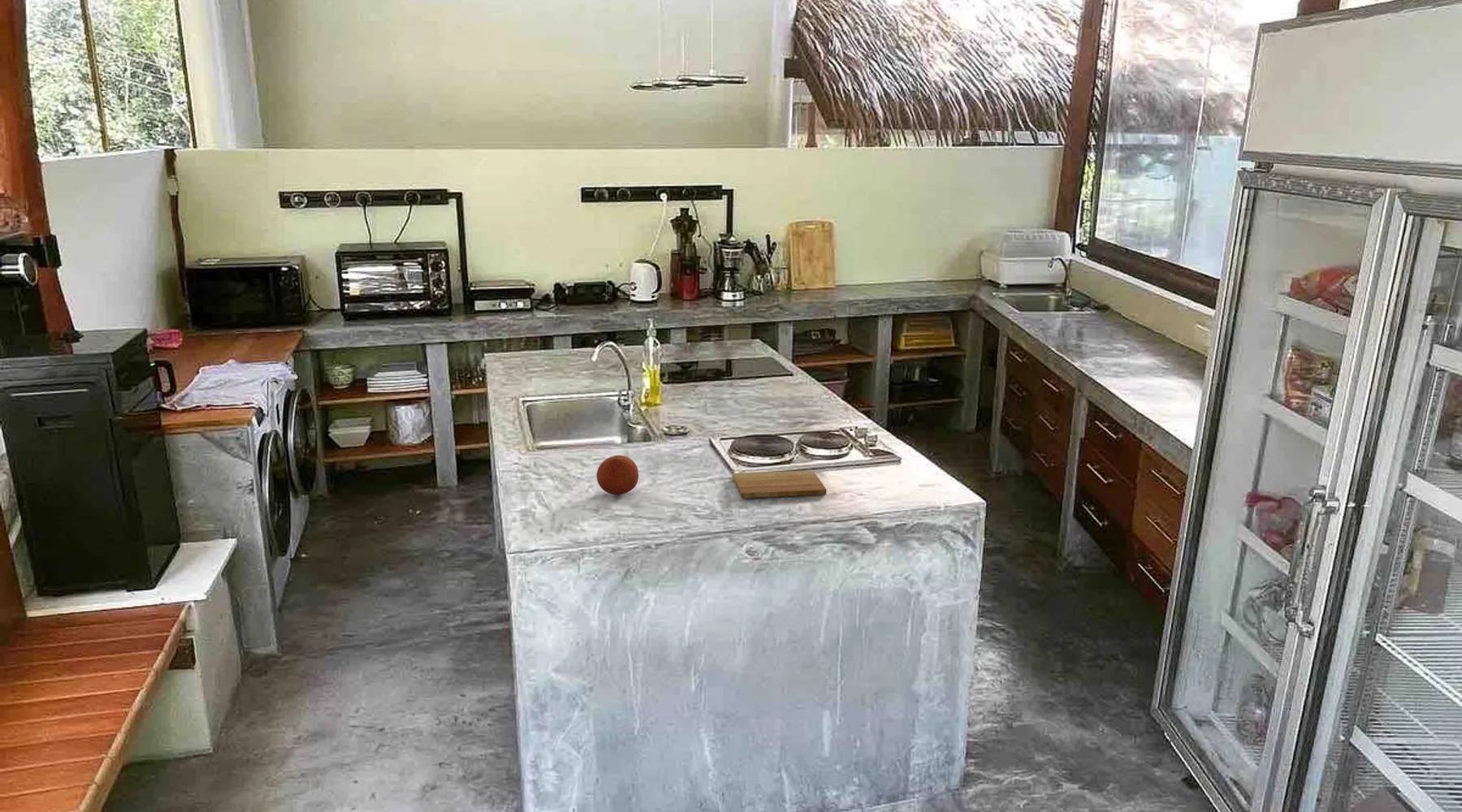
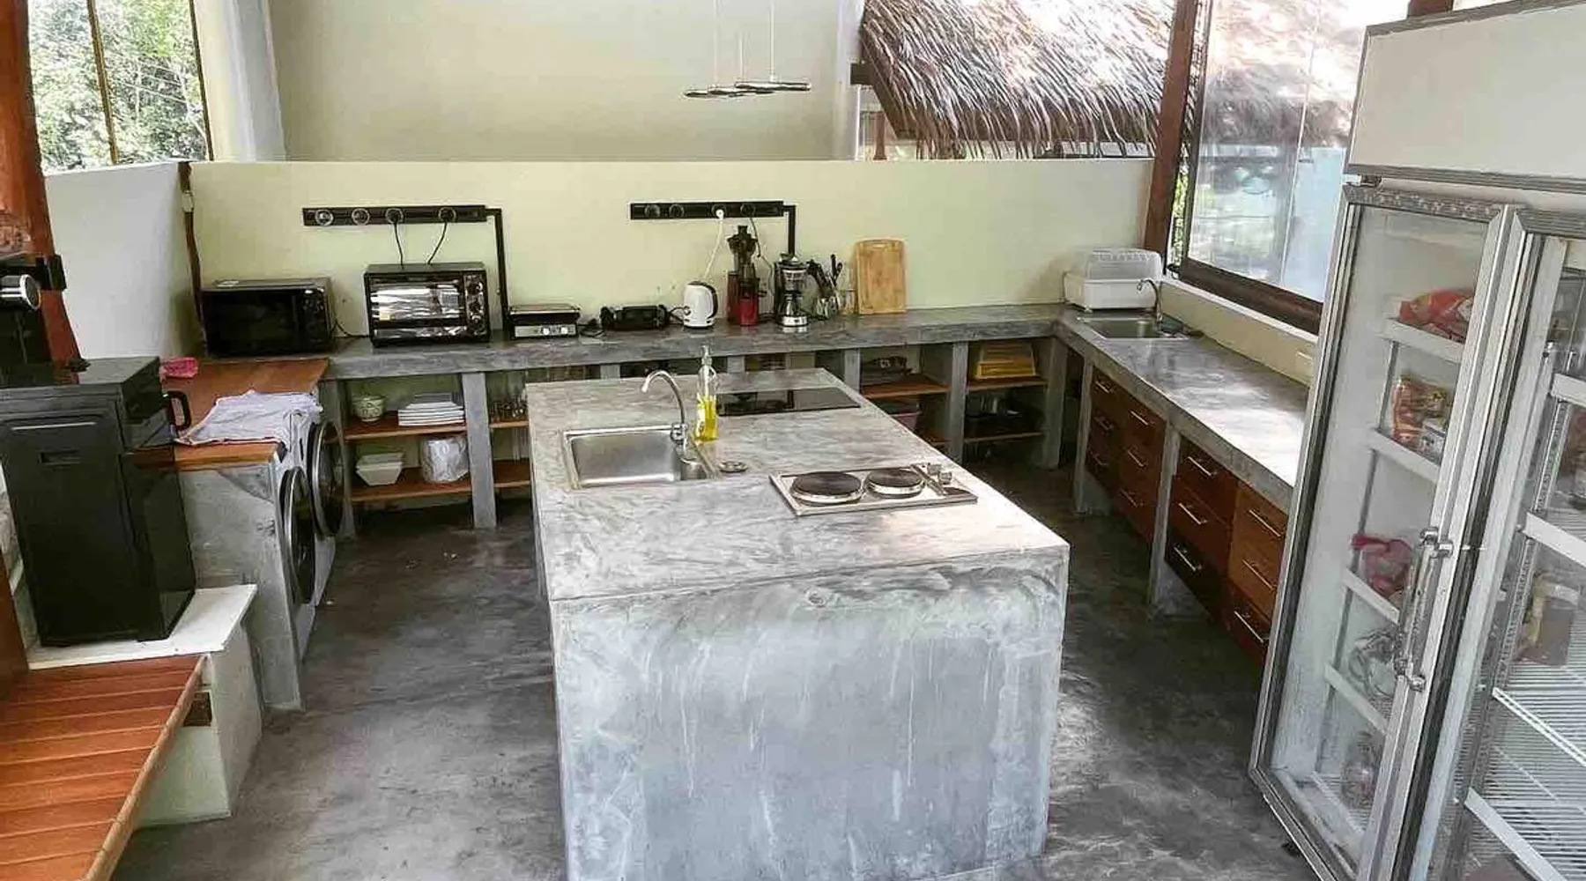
- cutting board (778, 483)
- fruit (618, 474)
